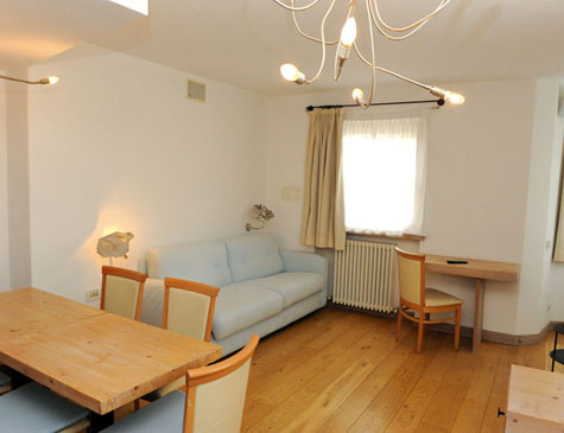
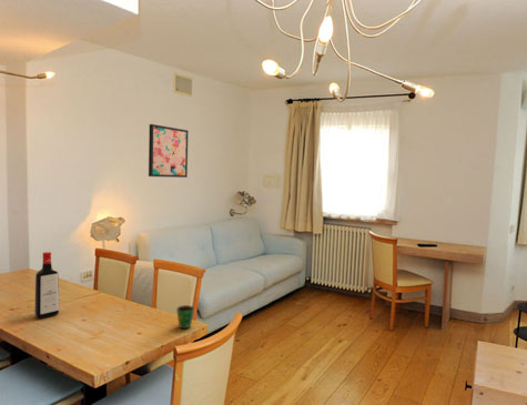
+ liquor bottle (47, 284)
+ wall art (169, 152)
+ cup (183, 316)
